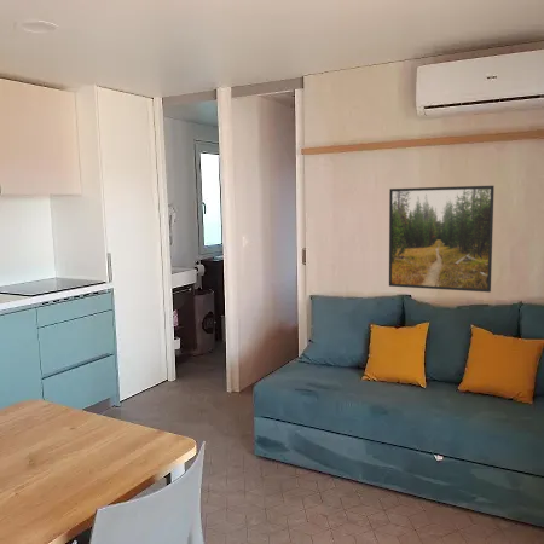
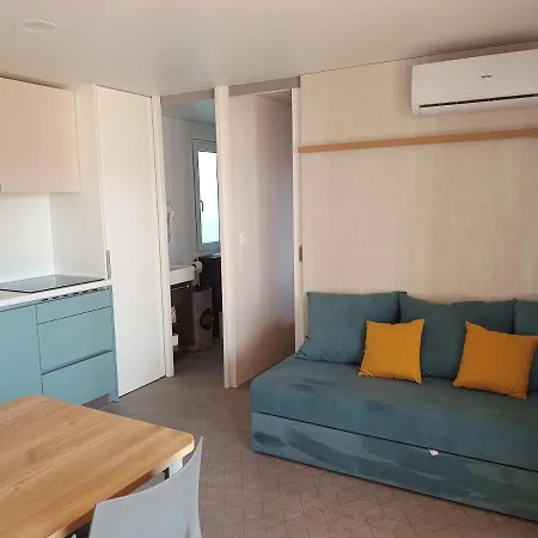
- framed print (438, 238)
